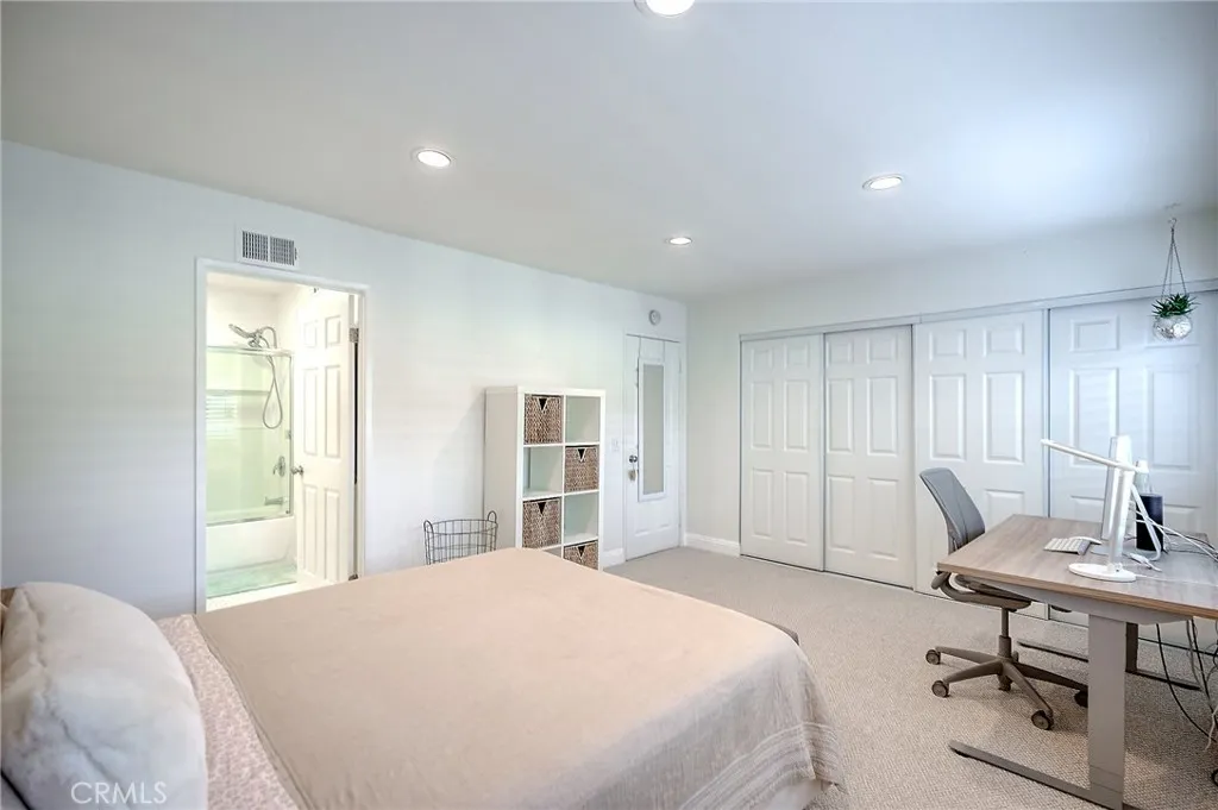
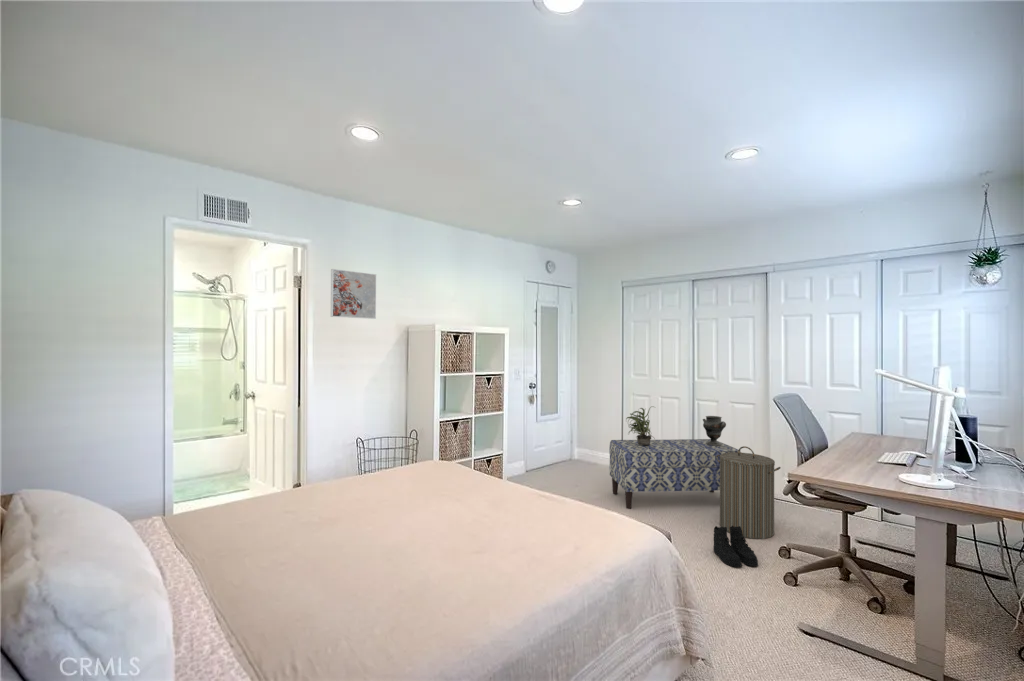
+ bench (672, 472)
+ laundry hamper (746, 487)
+ boots (734, 543)
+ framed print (354, 294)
+ decorative vase (713, 430)
+ potted plant (640, 424)
